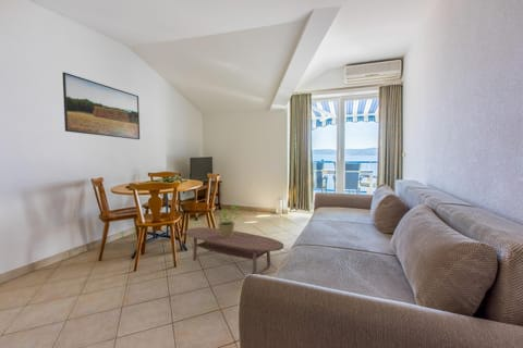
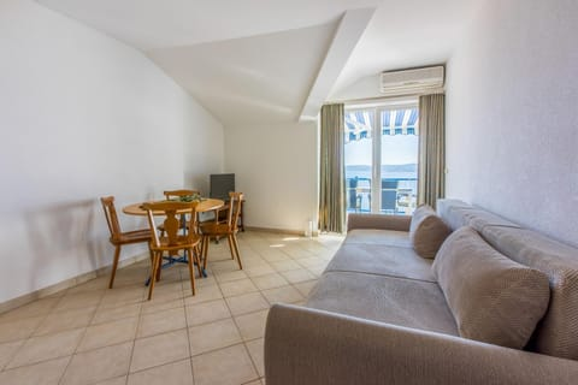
- coffee table (230, 249)
- potted plant (226, 222)
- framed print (107, 111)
